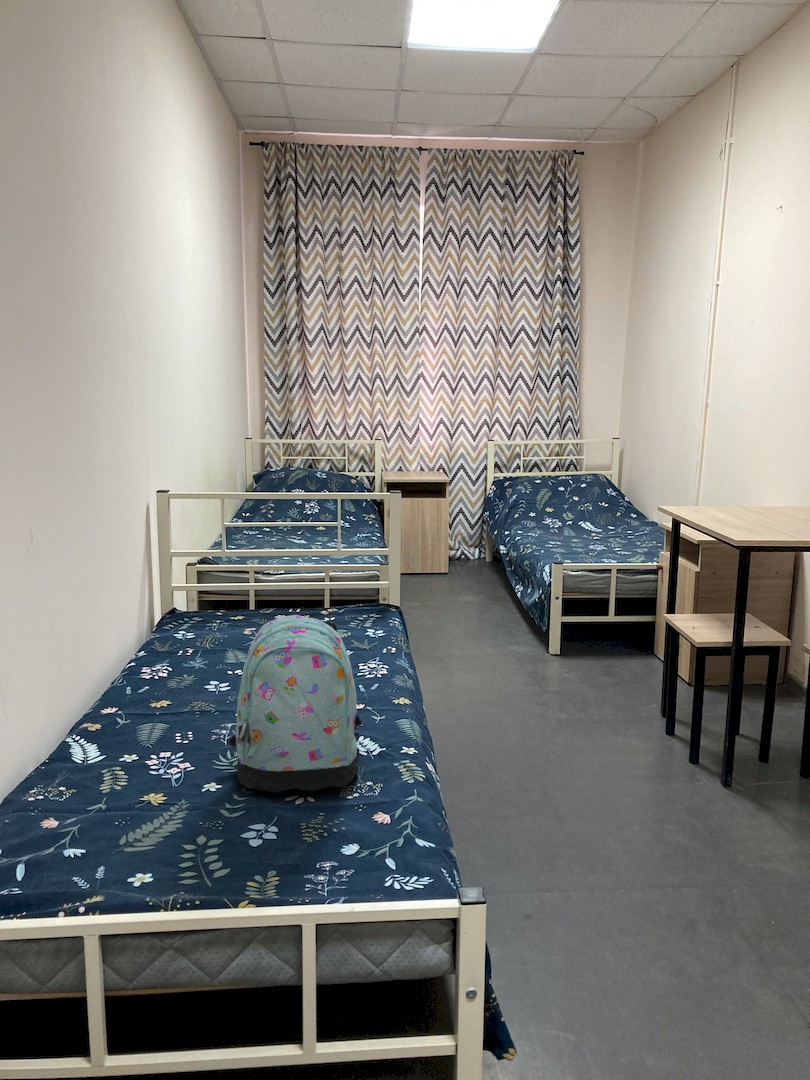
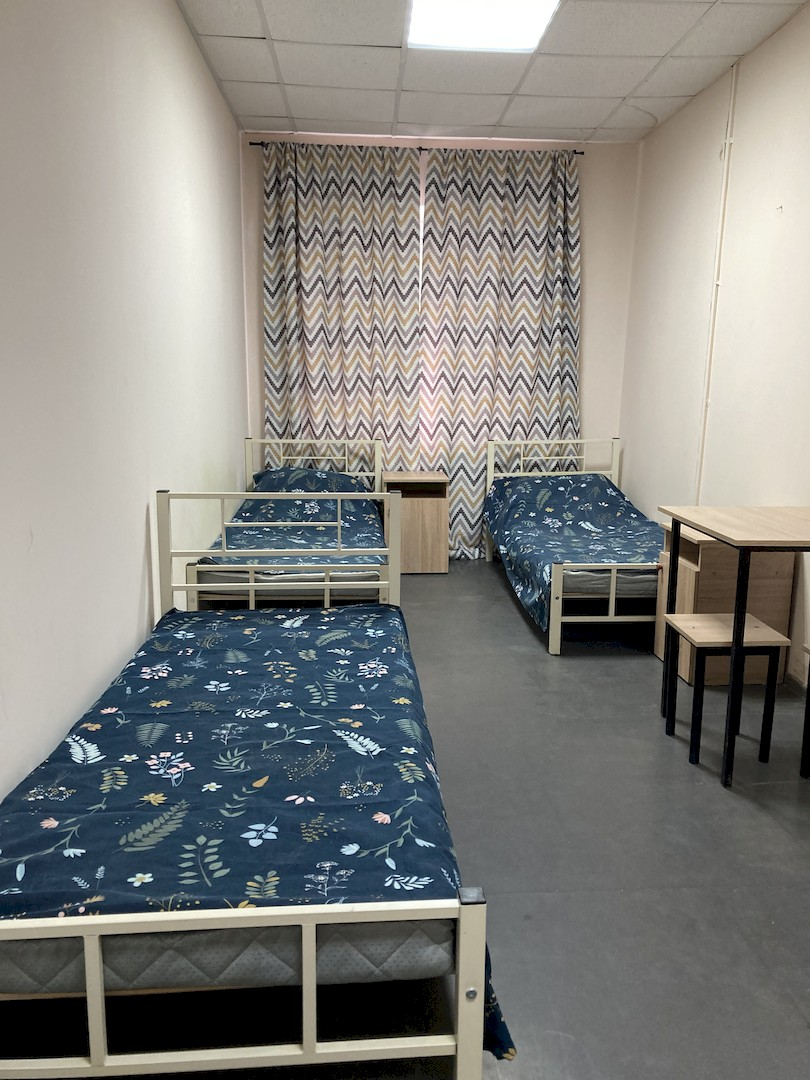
- backpack (300, 701)
